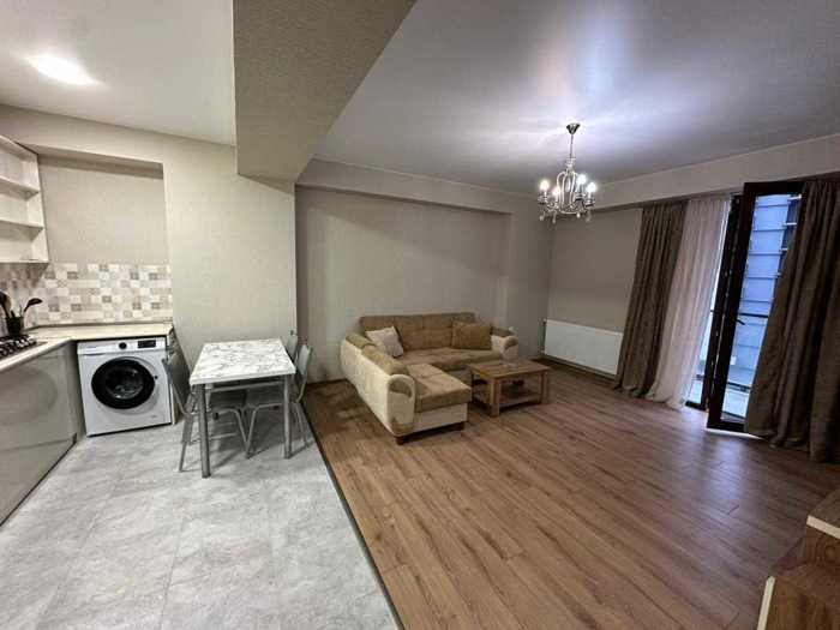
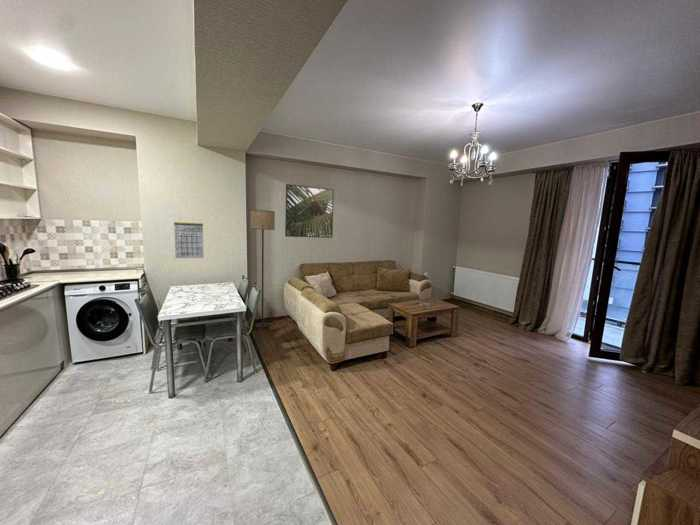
+ floor lamp (262, 269)
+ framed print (310, 212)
+ calendar (189, 236)
